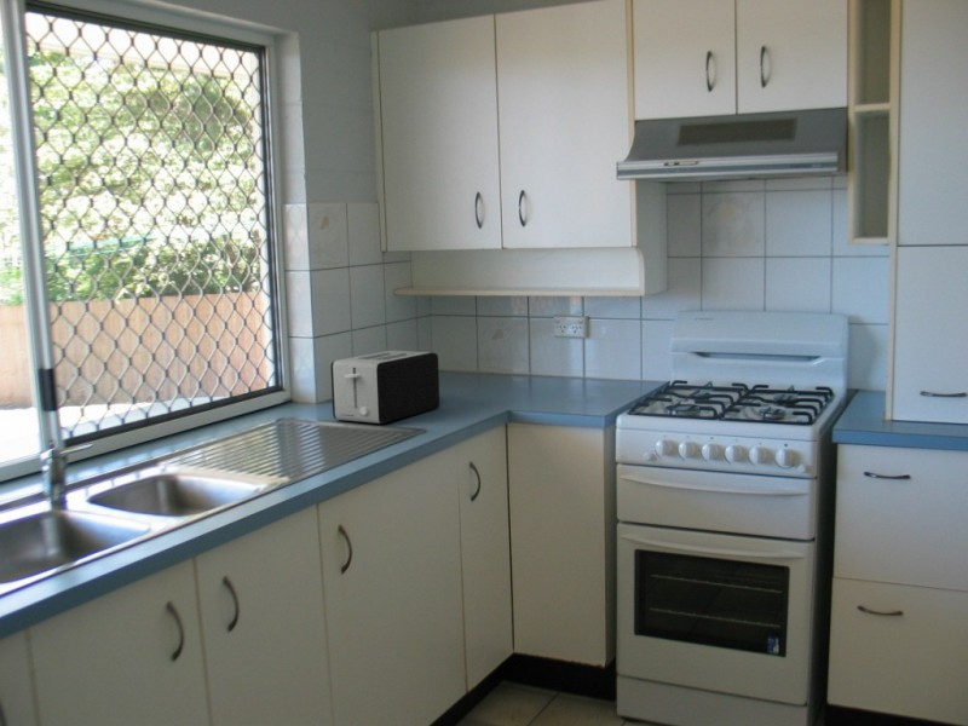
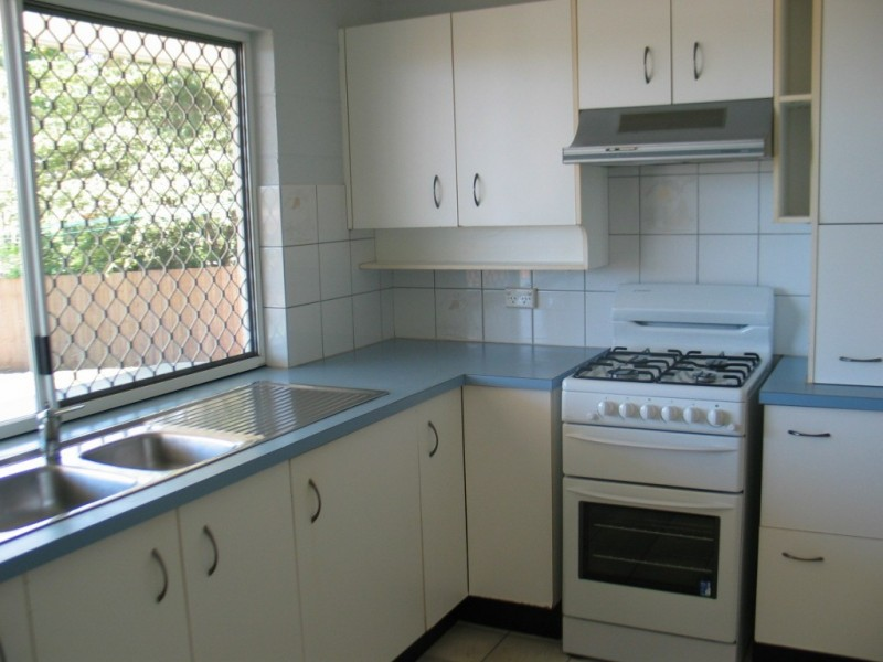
- toaster (386, 385)
